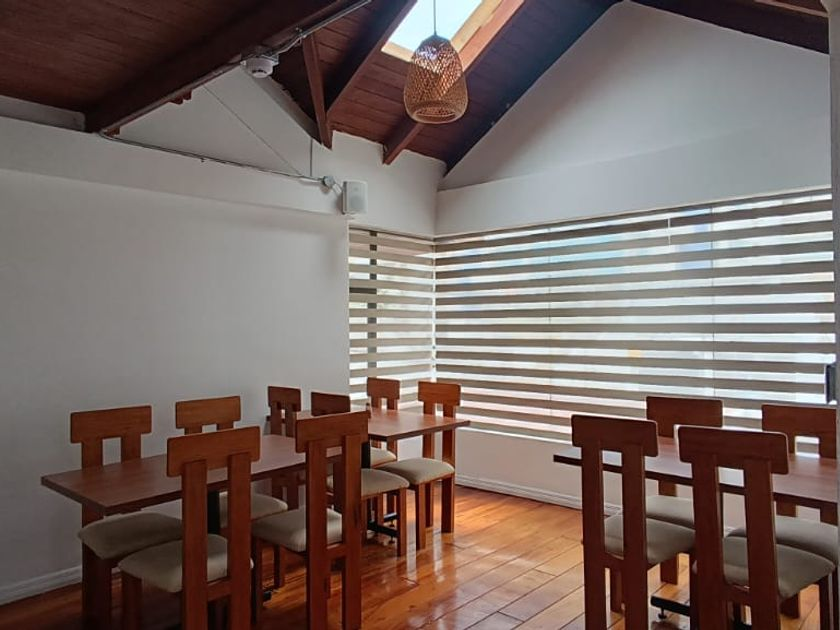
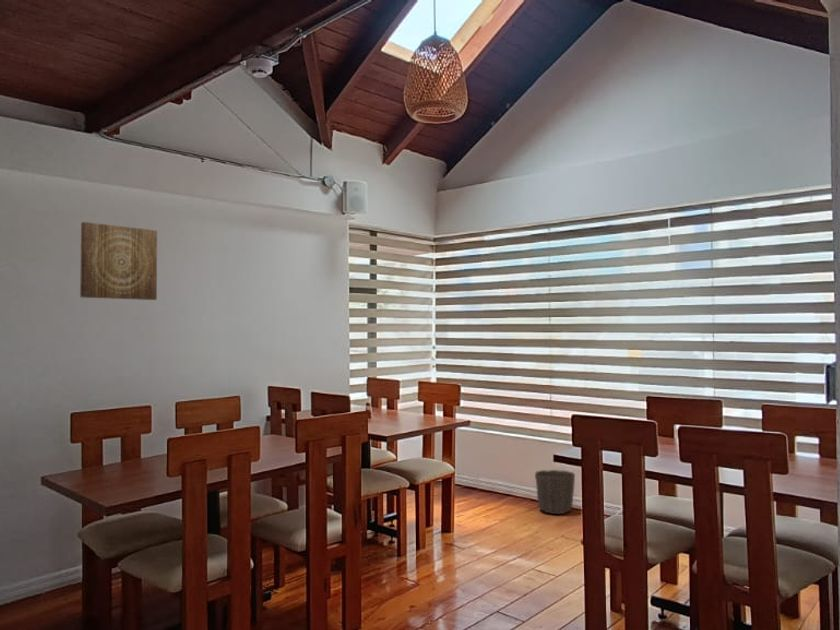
+ waste basket (555, 491)
+ wall art (120, 262)
